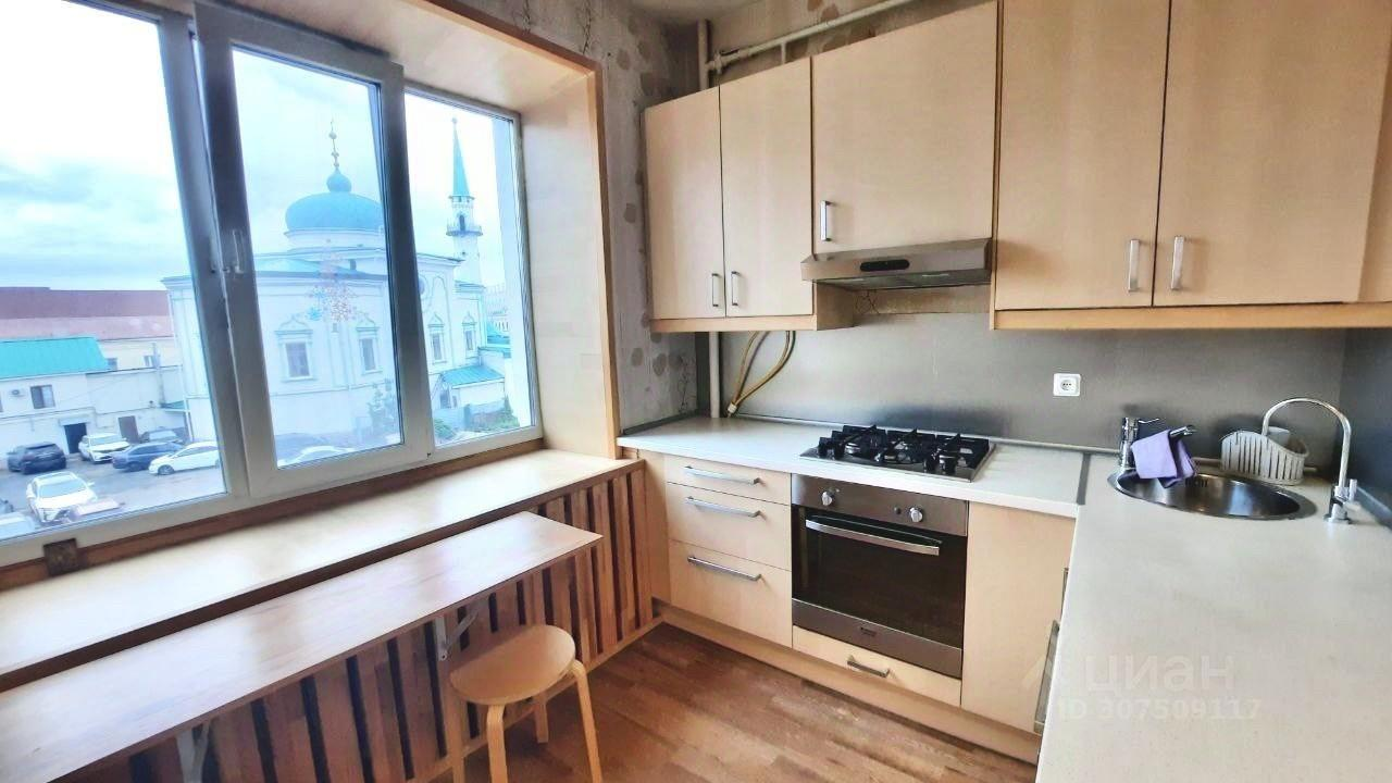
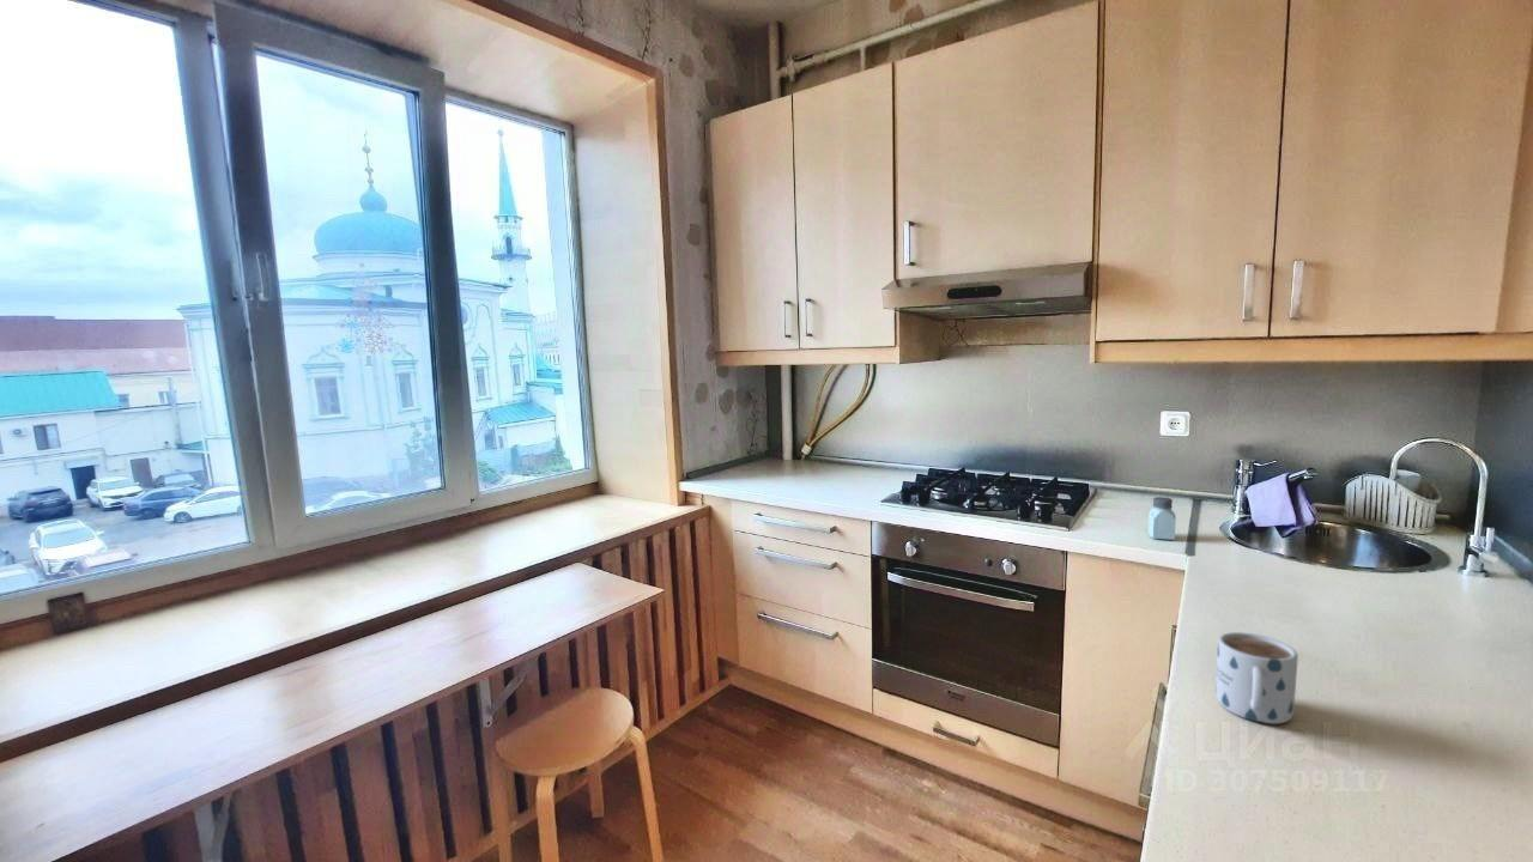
+ saltshaker (1162, 517)
+ mug (1255, 681)
